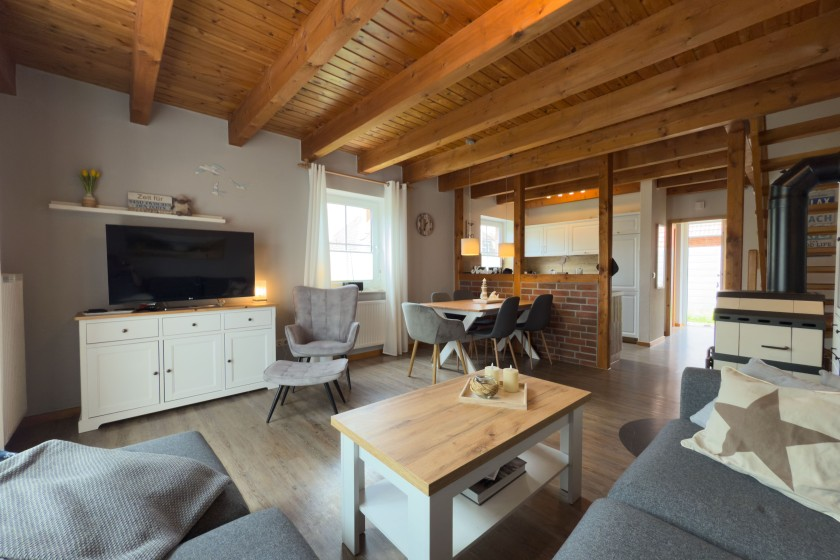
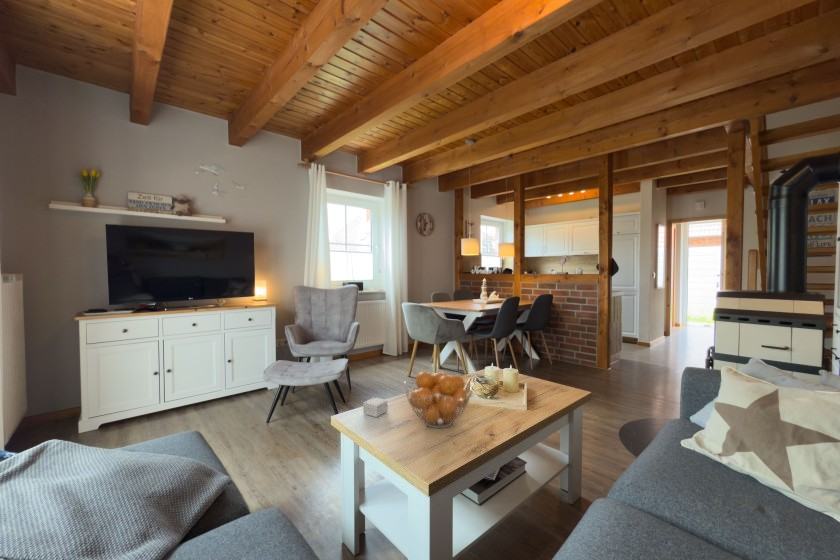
+ fruit basket (438, 397)
+ small box (375, 406)
